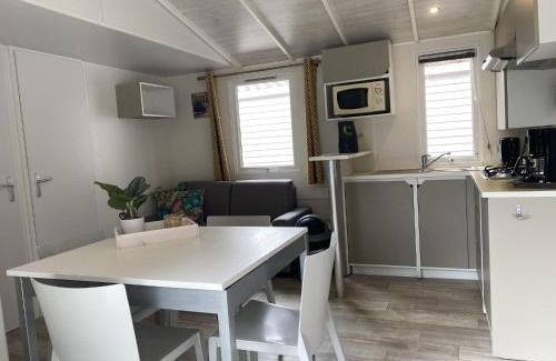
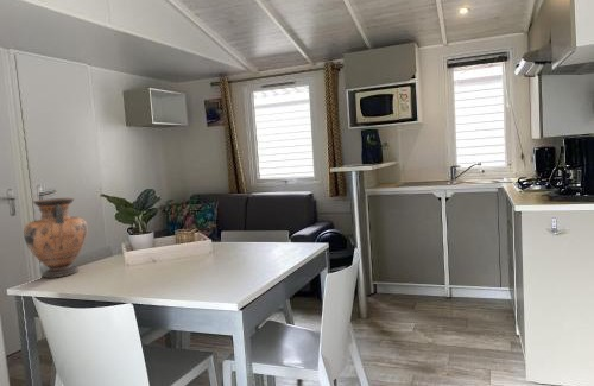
+ vase (57, 236)
